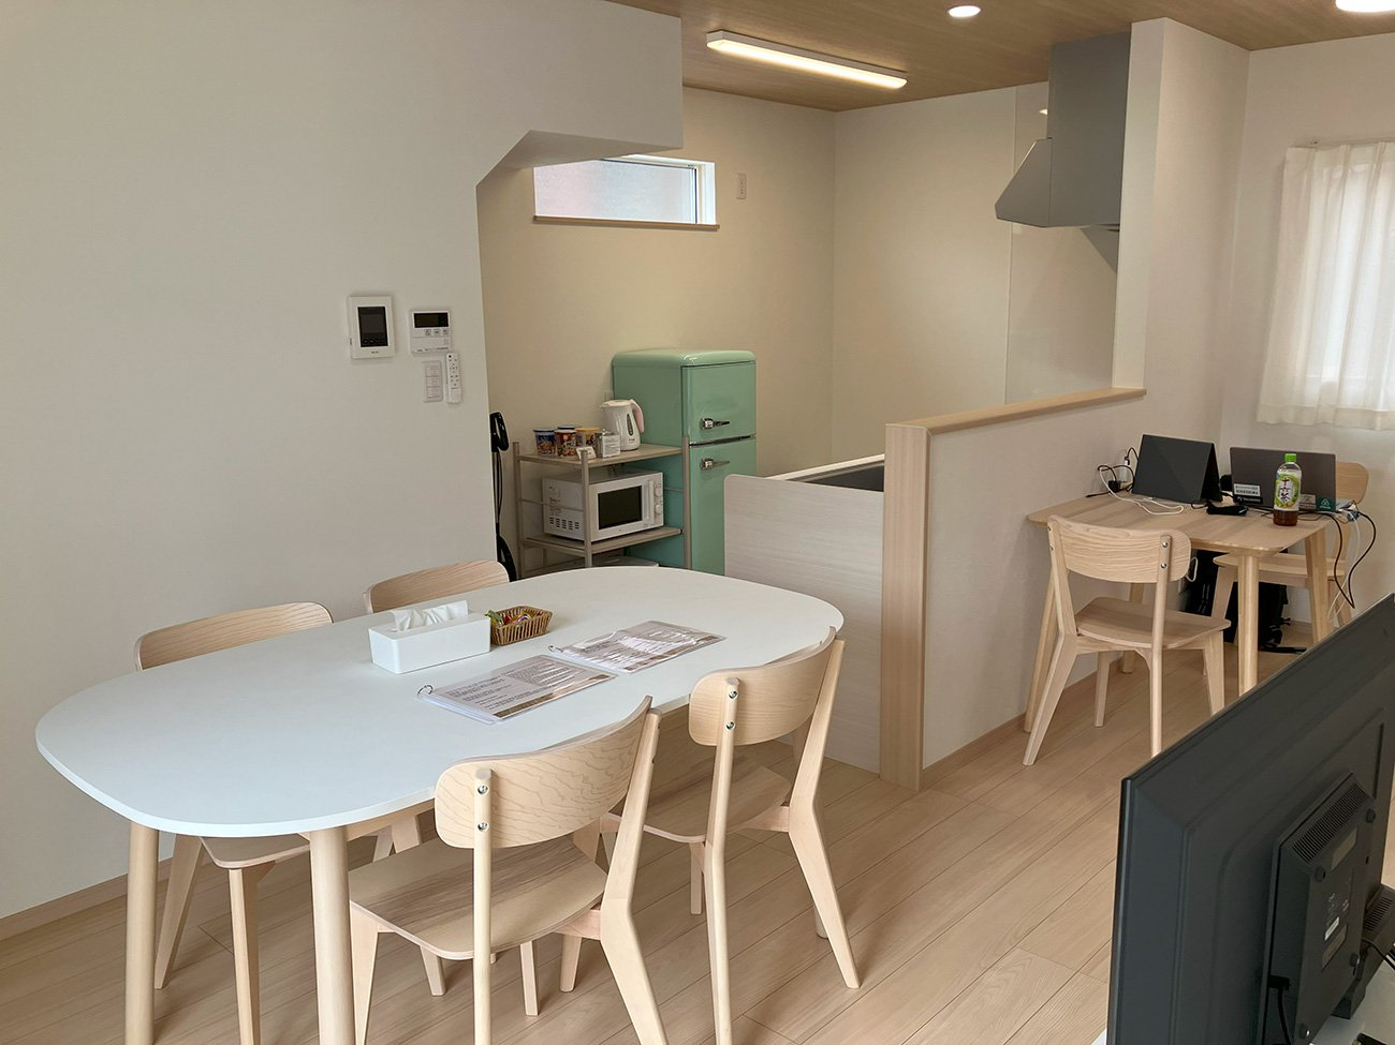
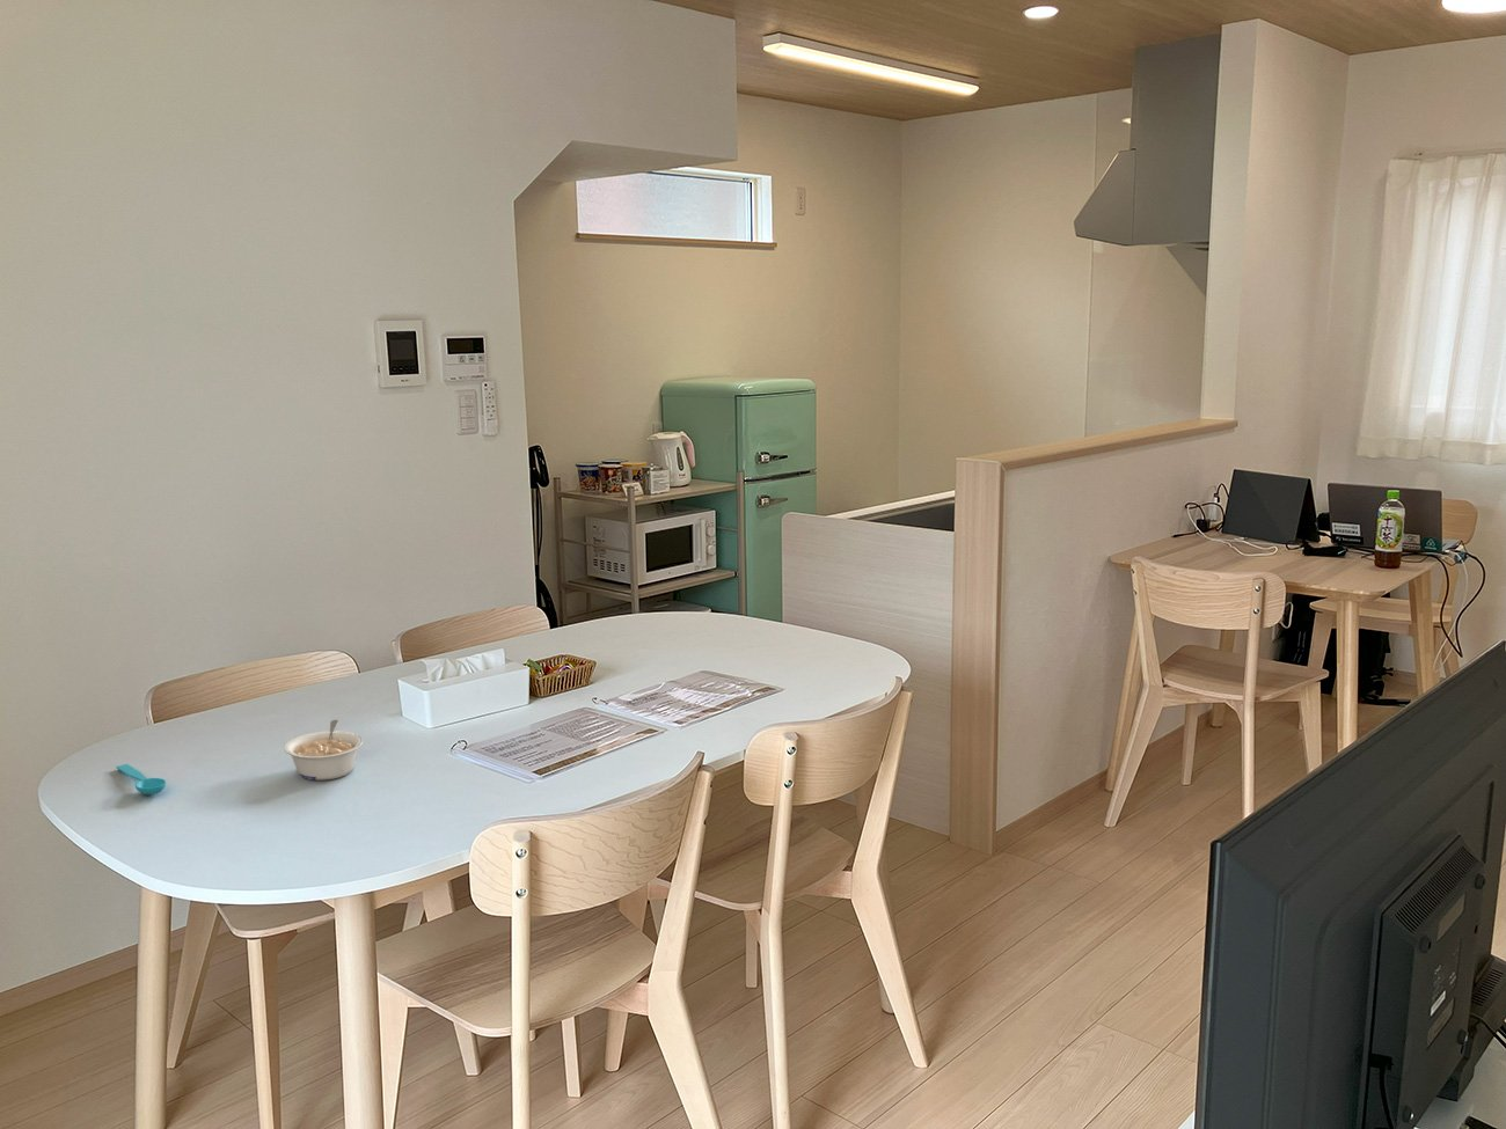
+ legume (324, 753)
+ spoon (138, 776)
